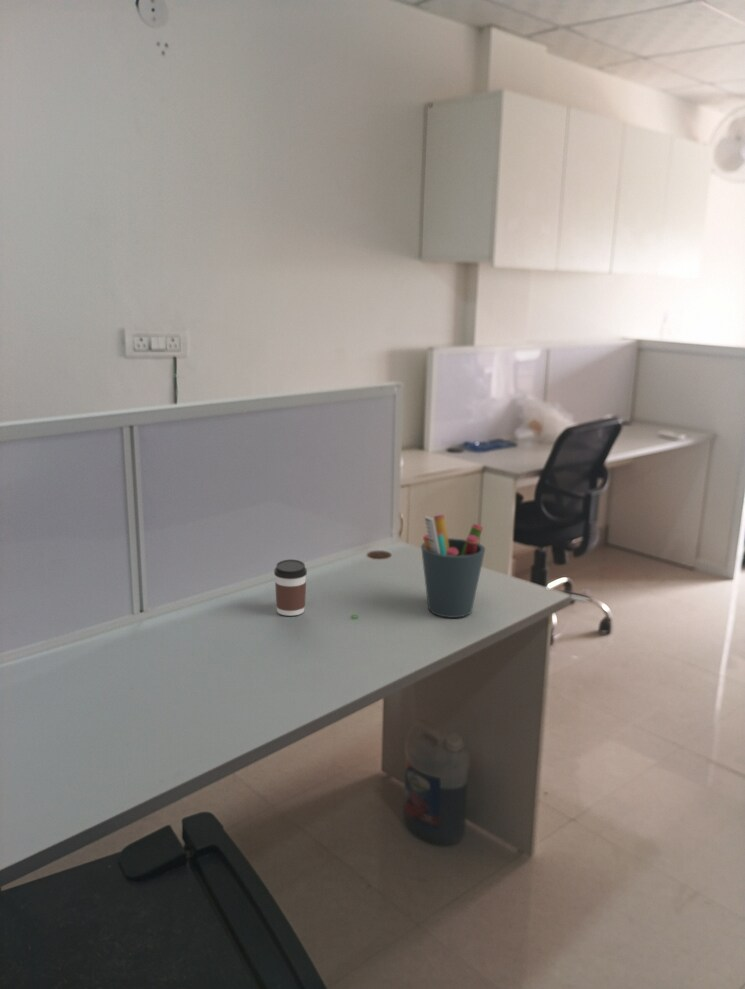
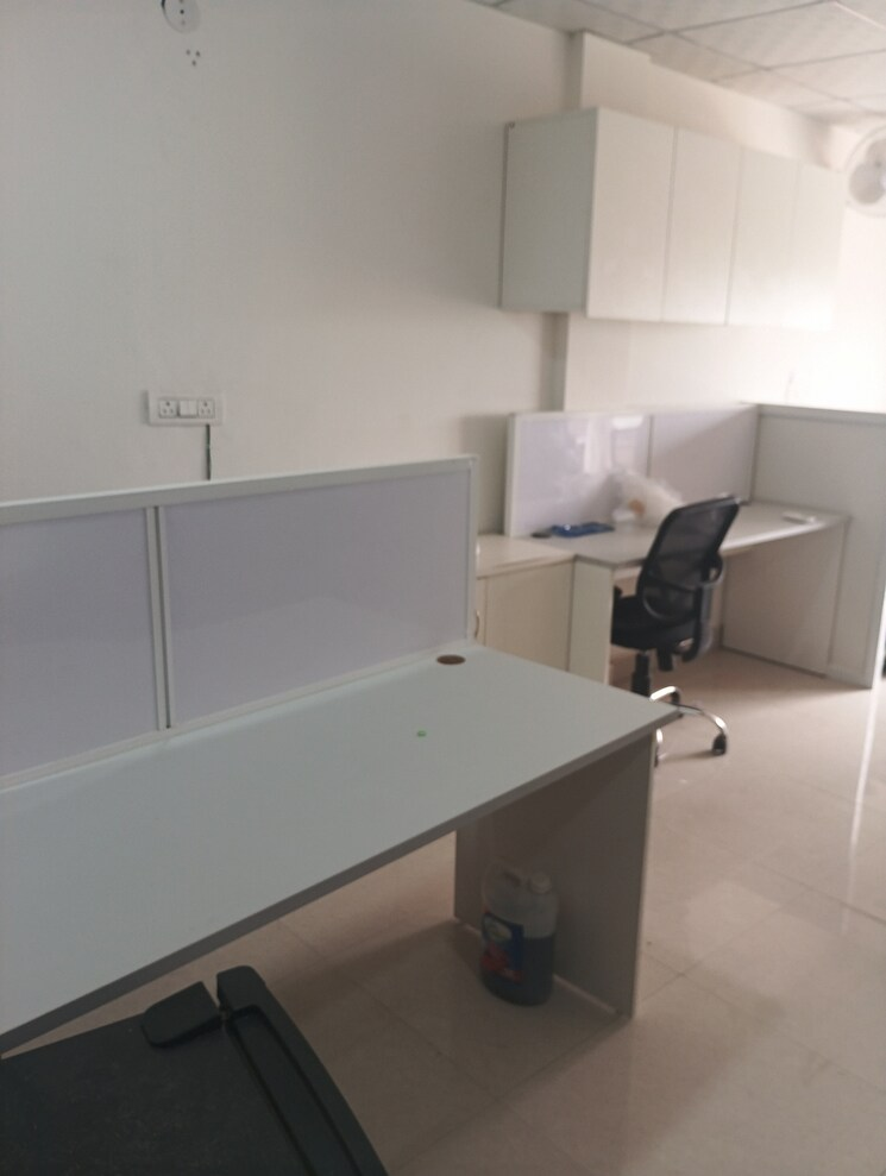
- coffee cup (290, 587)
- pen holder (451, 561)
